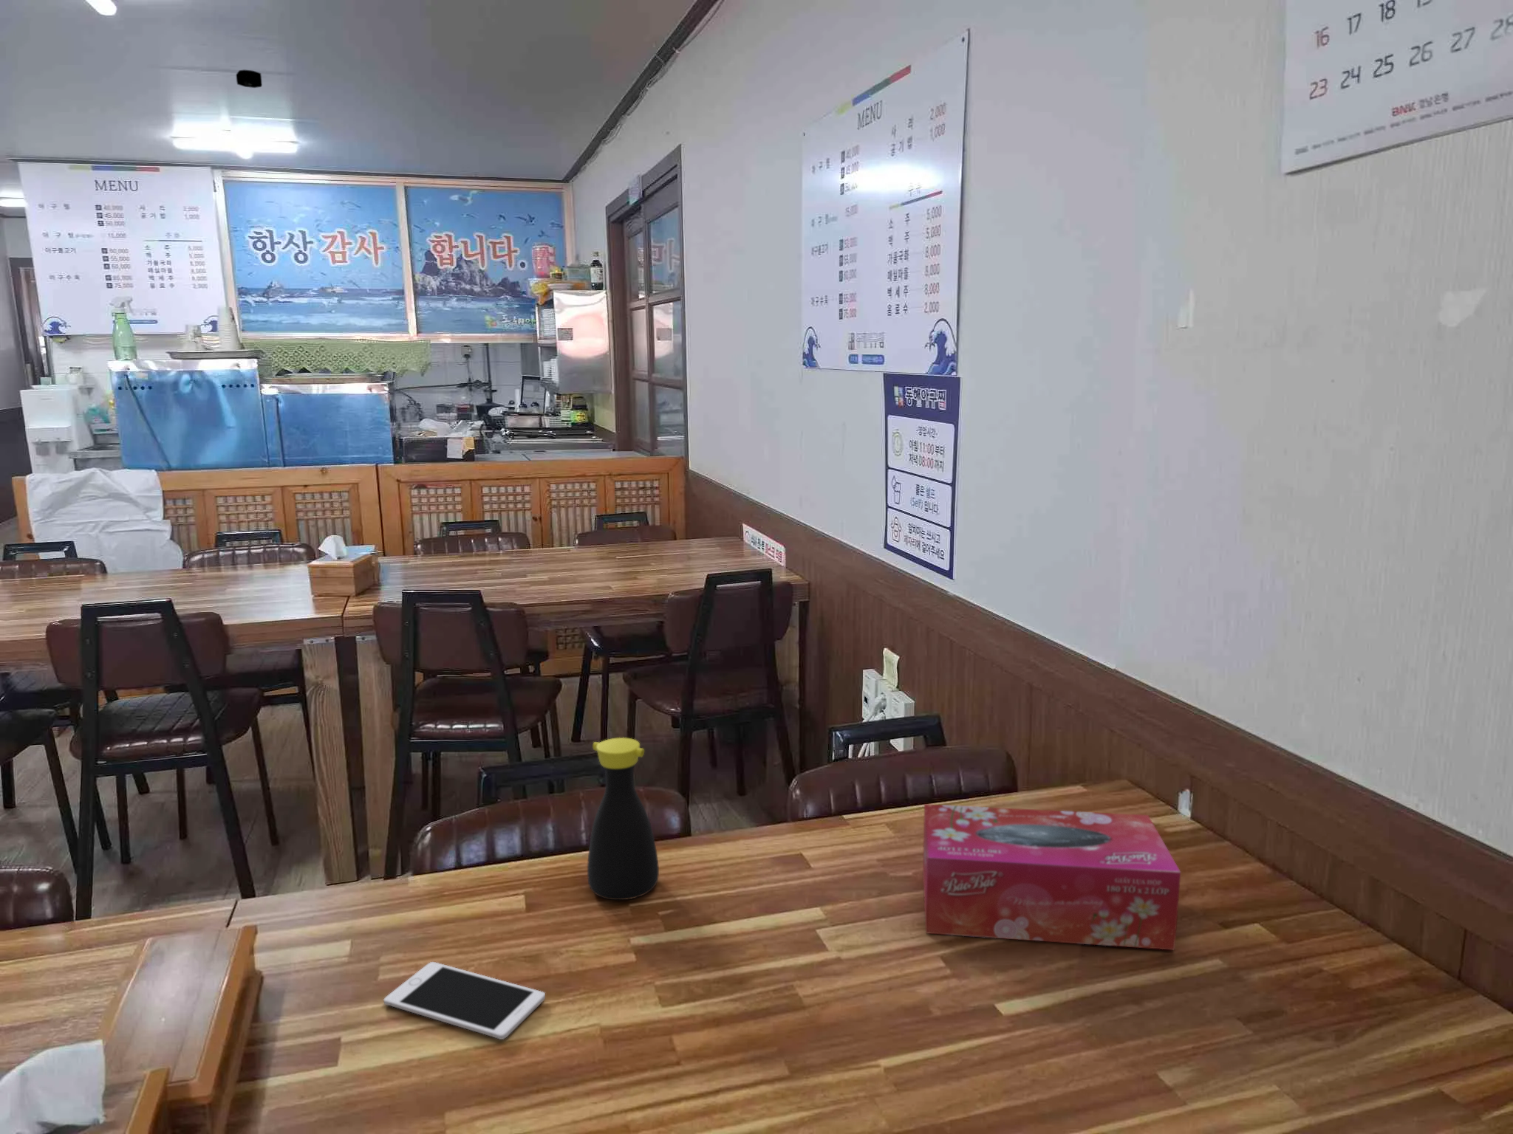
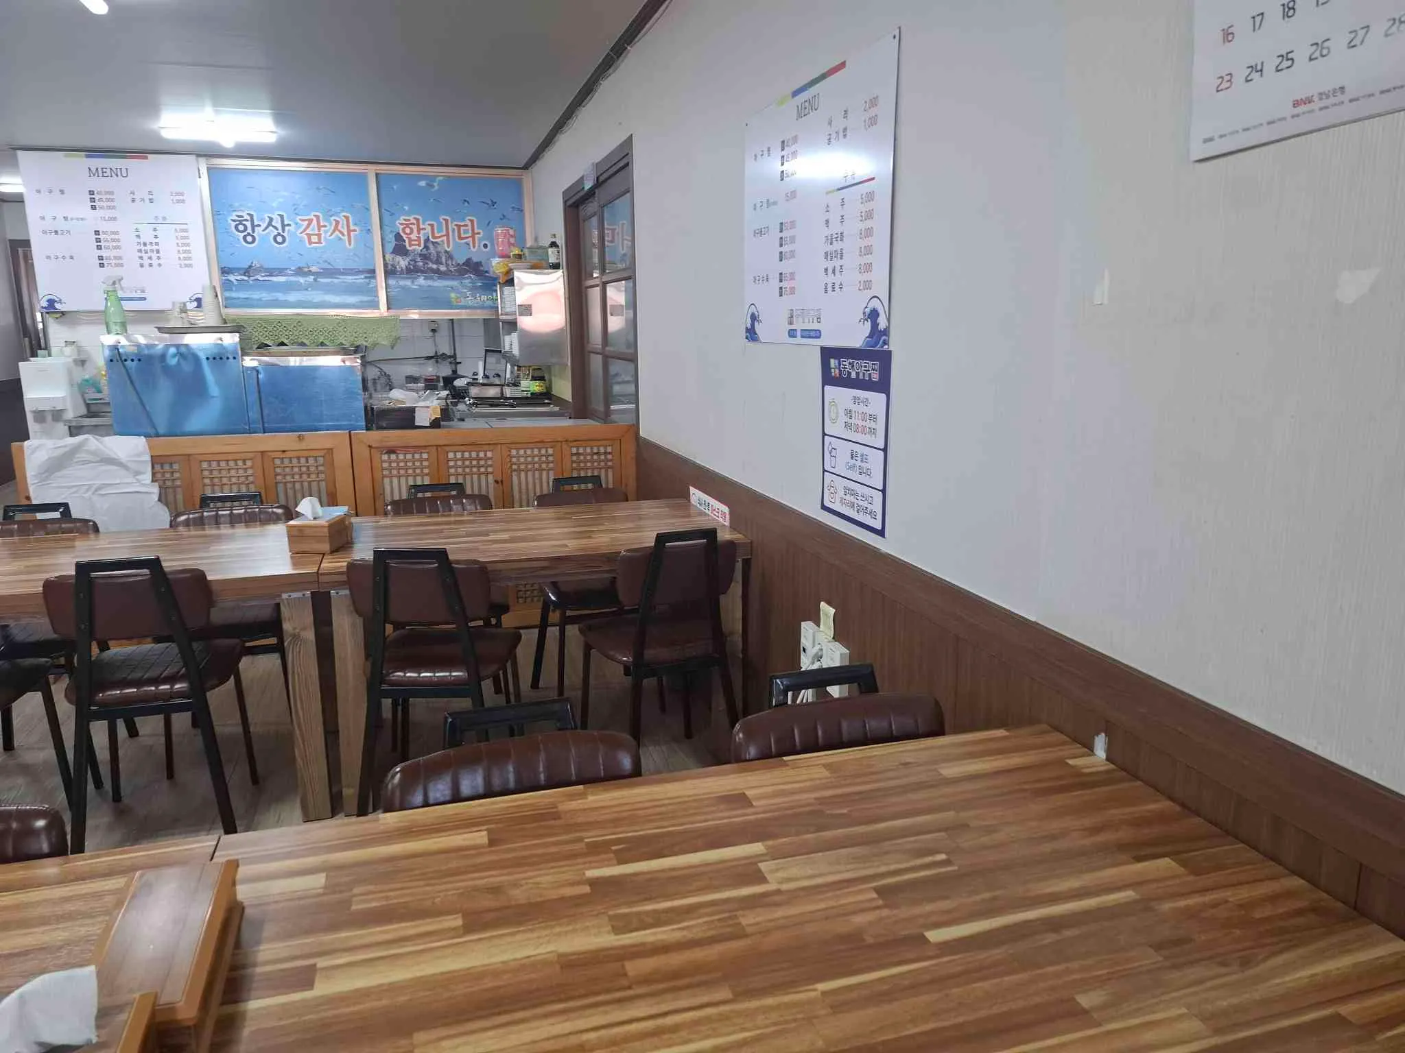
- cell phone (465, 998)
- smoke detector (249, 79)
- bottle (621, 815)
- tissue box (1041, 872)
